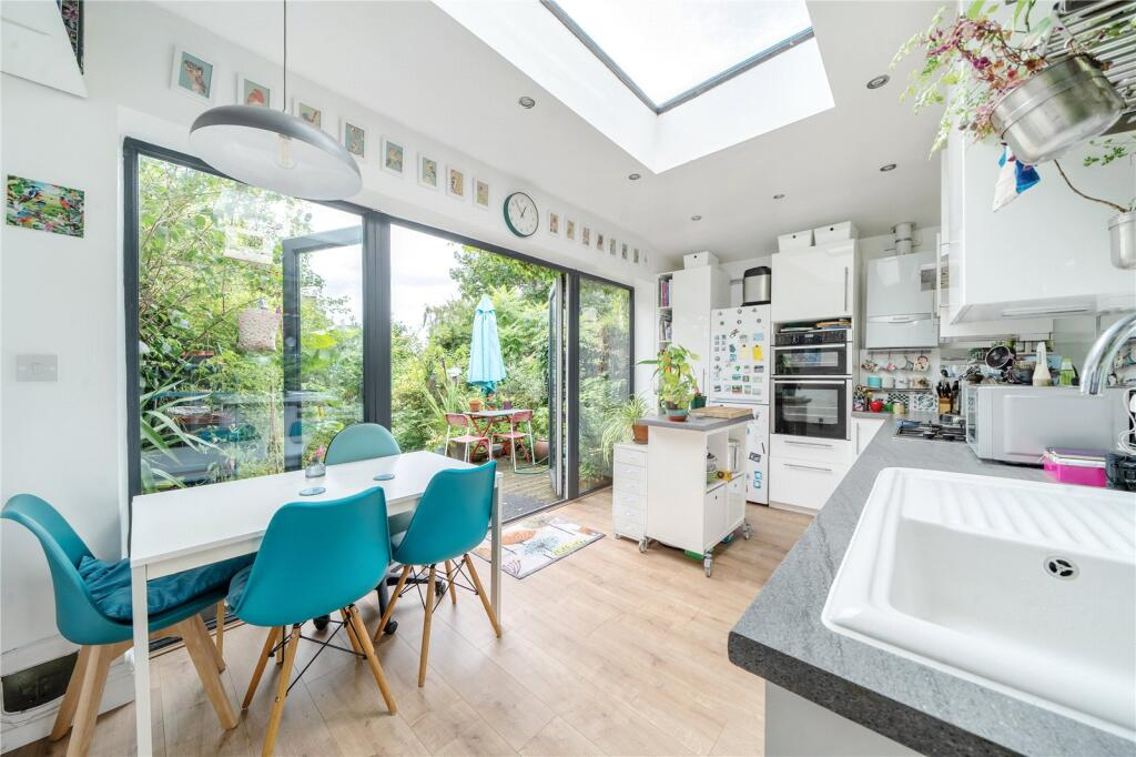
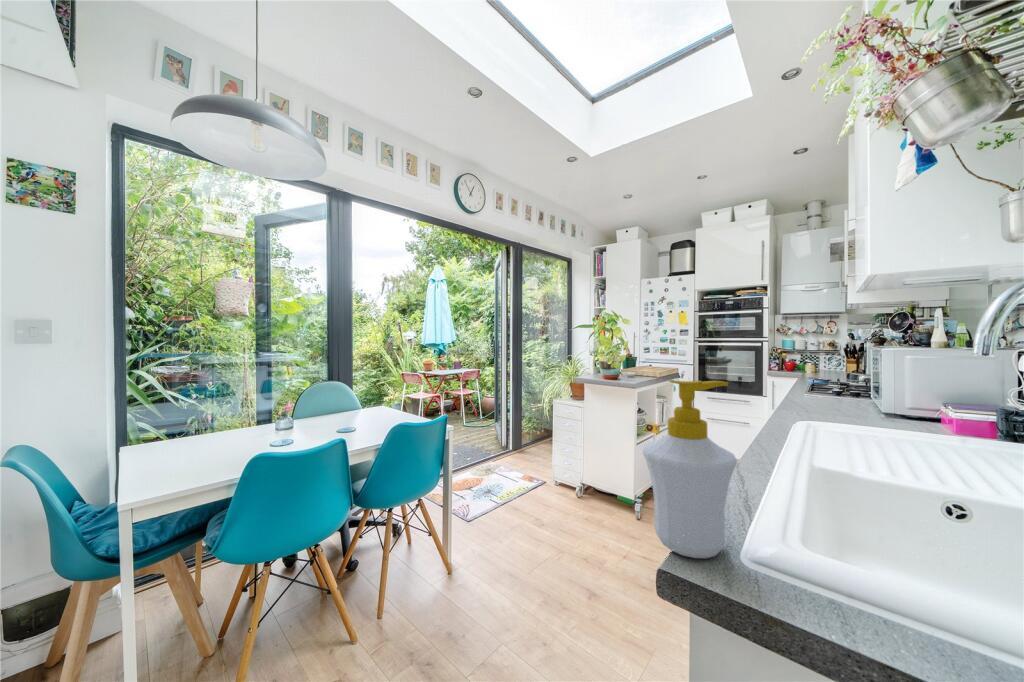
+ soap bottle (687, 461)
